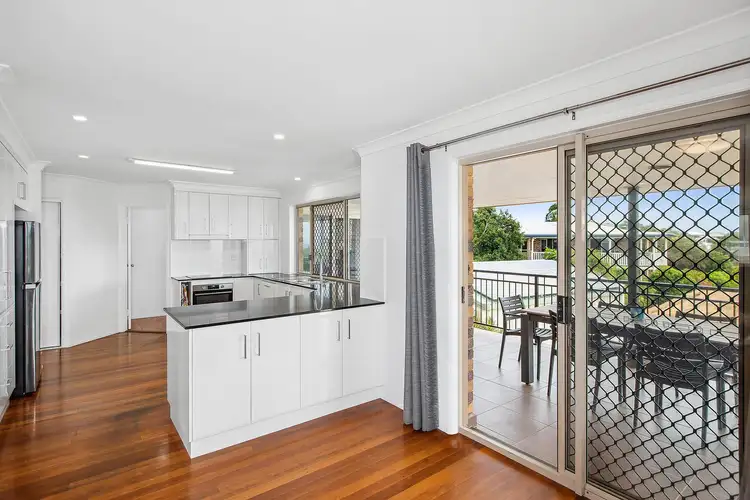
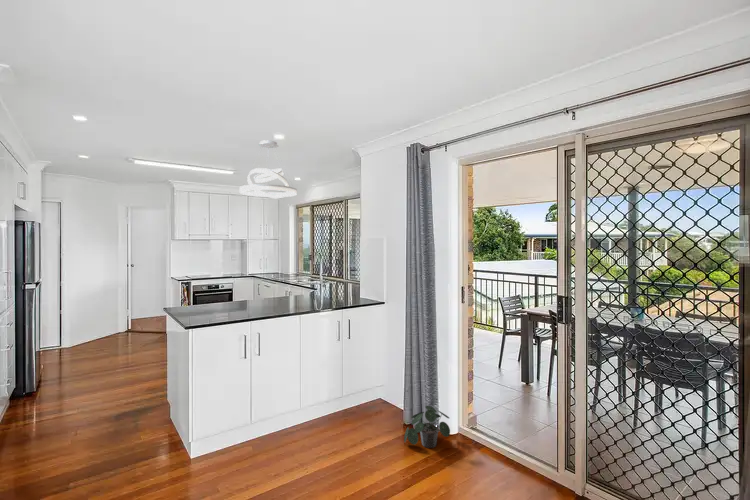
+ pendant light (268, 169)
+ potted plant (427, 425)
